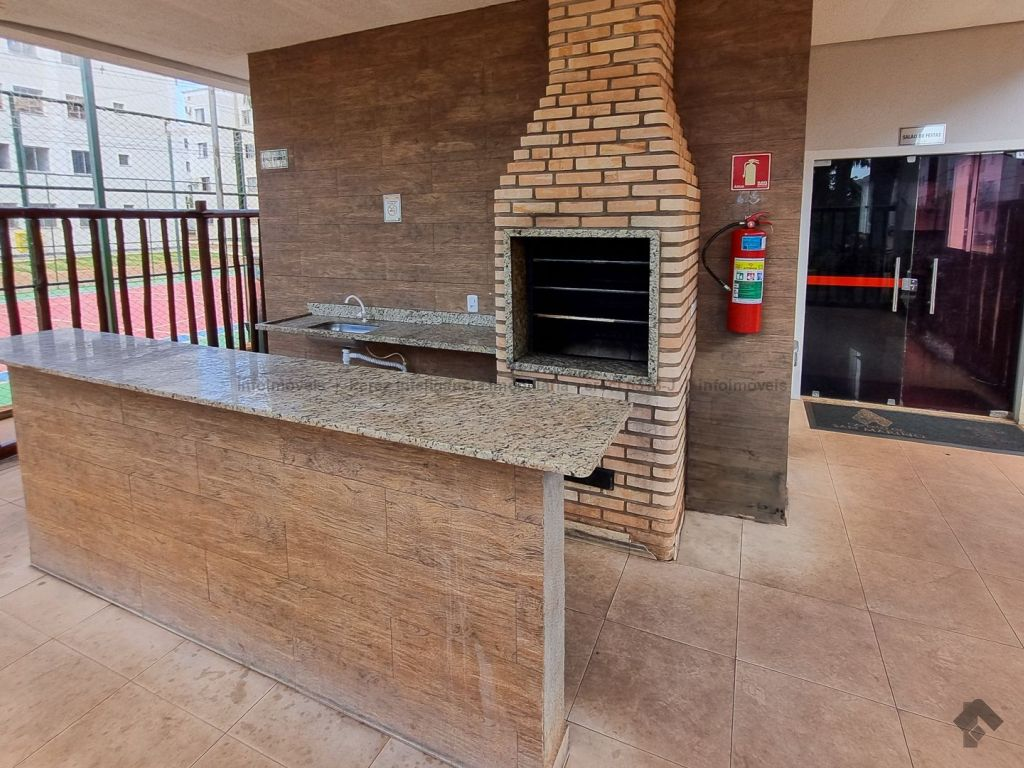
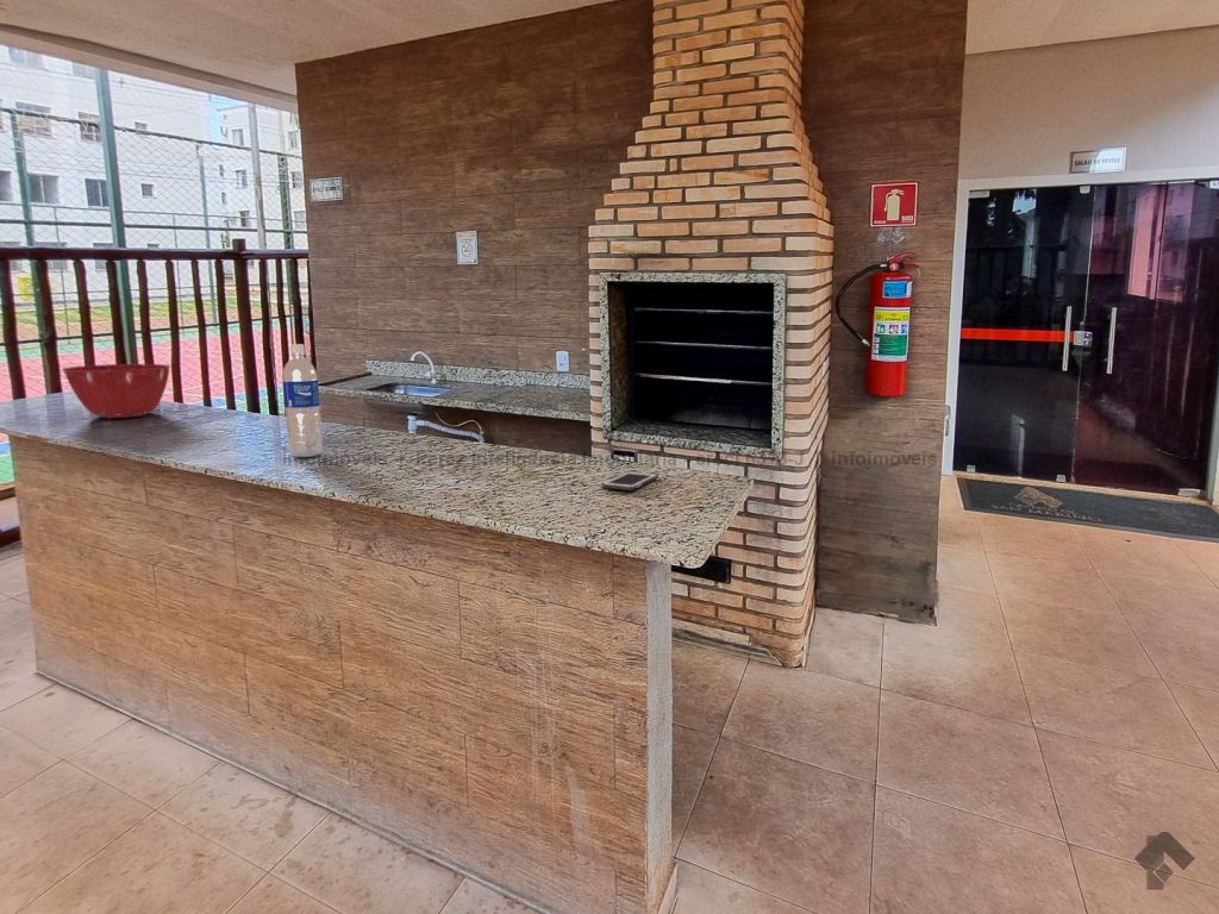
+ cell phone (630, 481)
+ mixing bowl (120, 390)
+ water bottle (301, 400)
